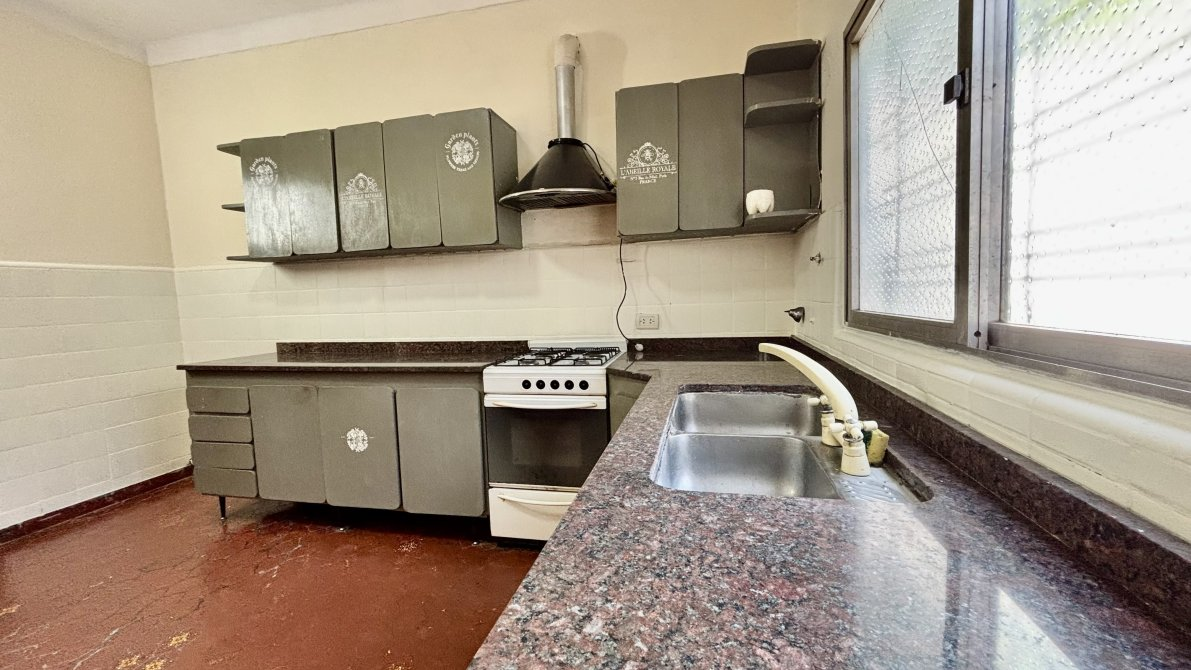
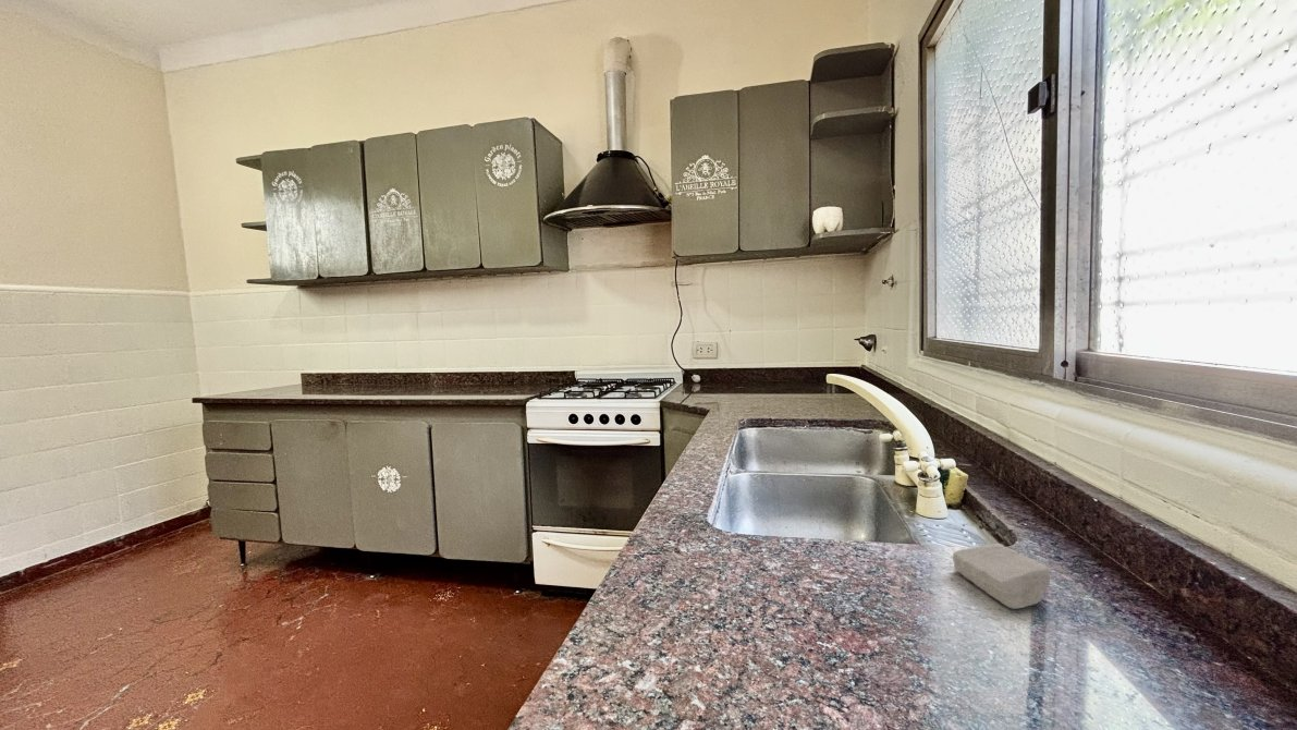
+ soap bar (999, 569)
